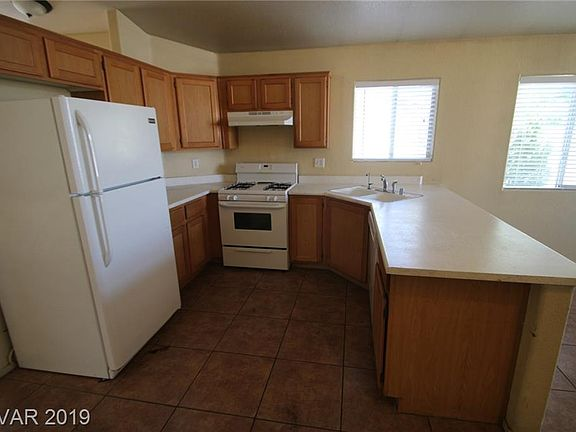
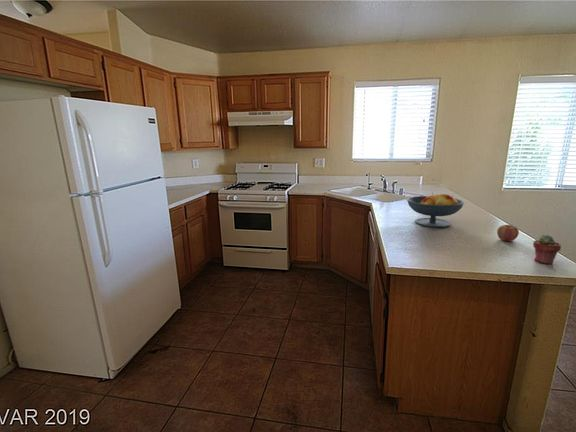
+ apple (507, 232)
+ potted succulent (546, 248)
+ fruit bowl (433, 207)
